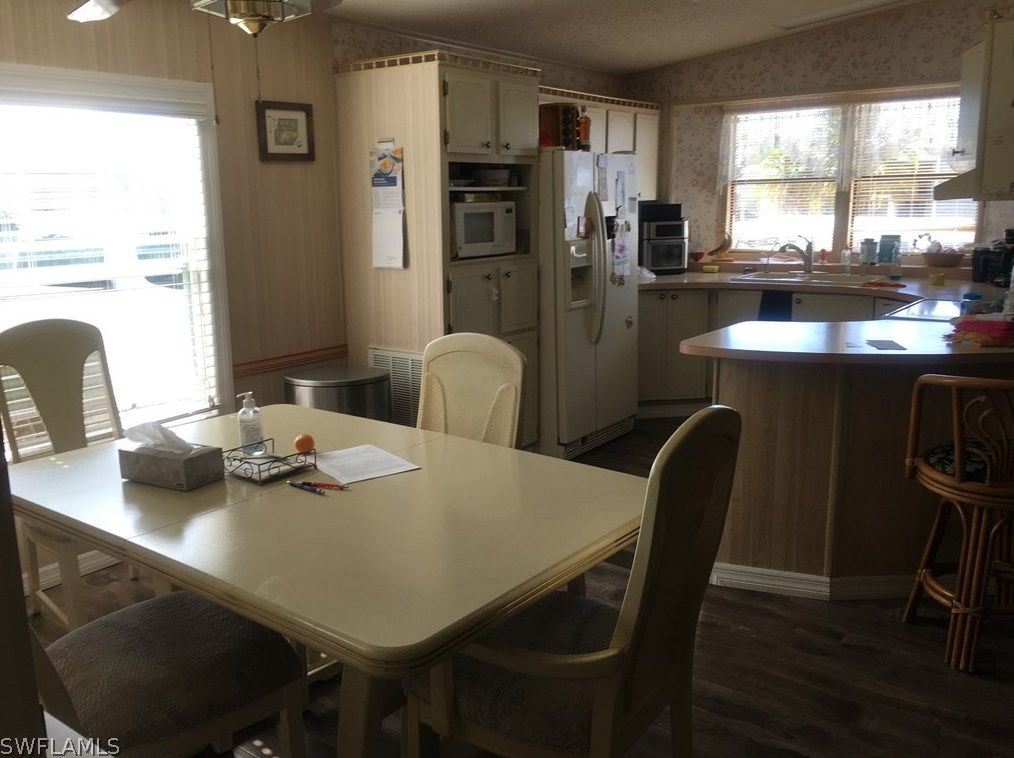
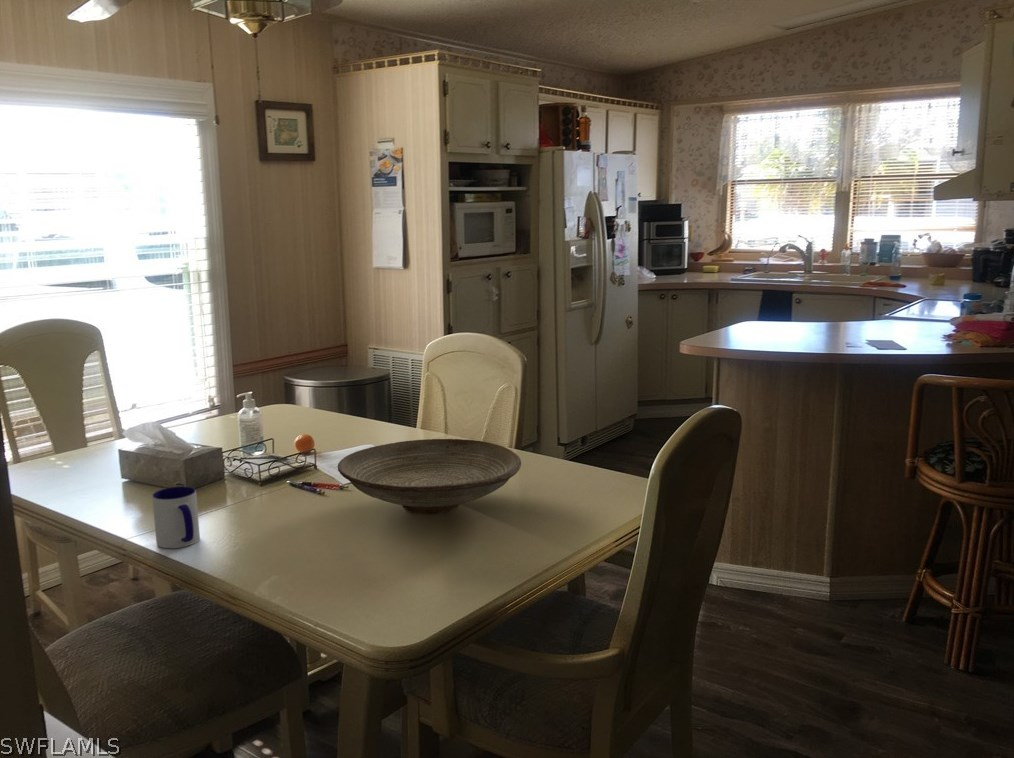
+ decorative bowl (430, 481)
+ mug (179, 519)
